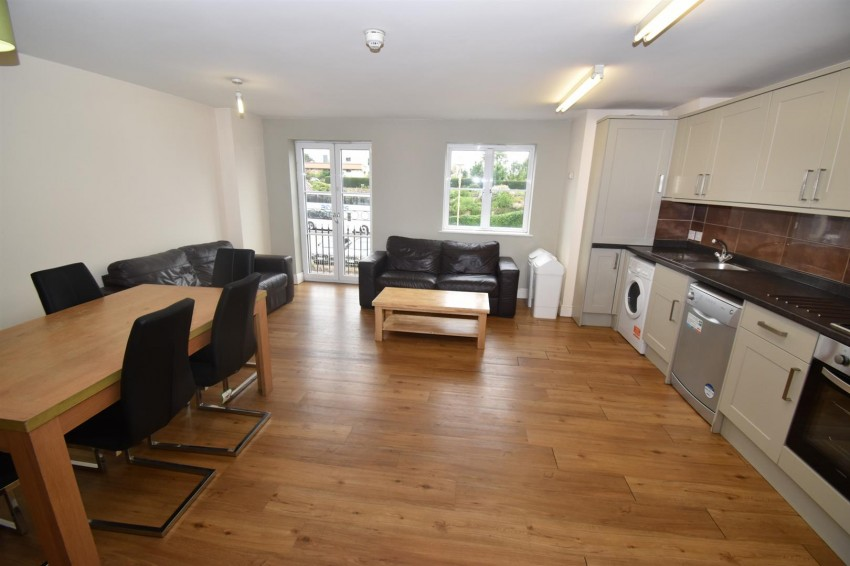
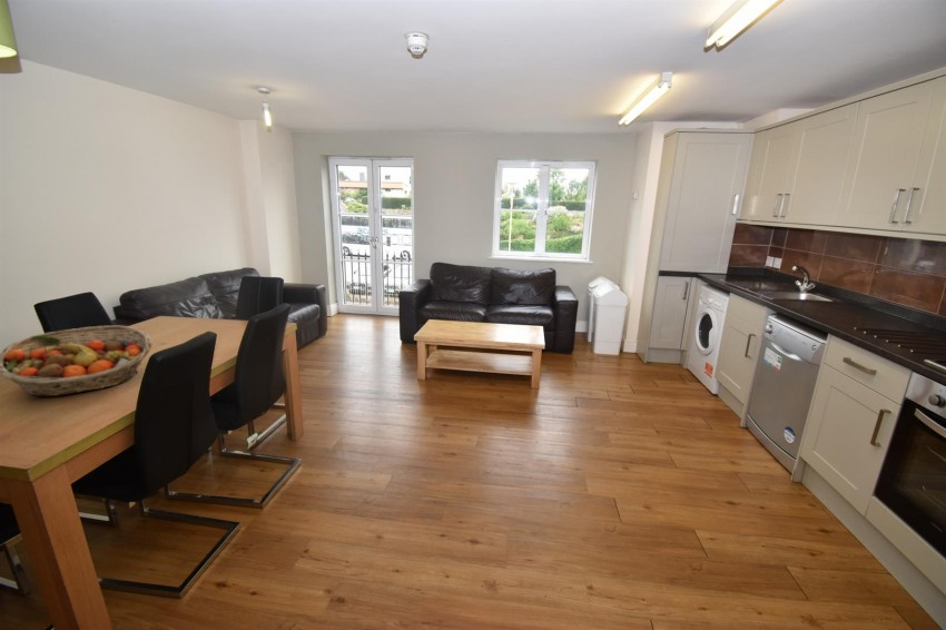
+ fruit basket (81, 358)
